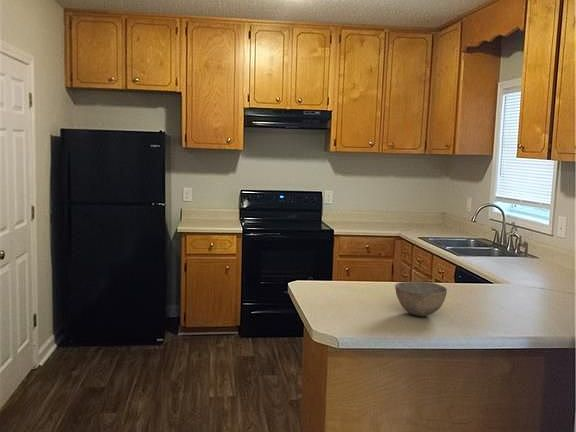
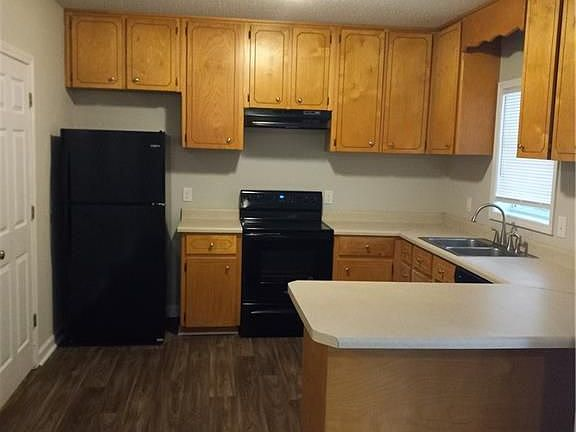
- bowl (420, 300)
